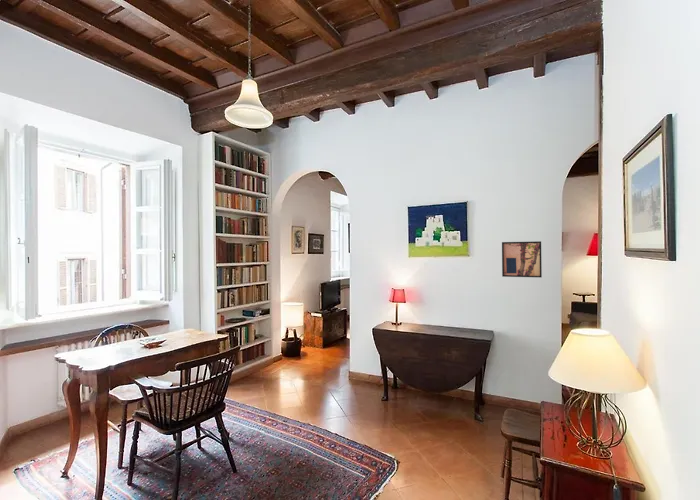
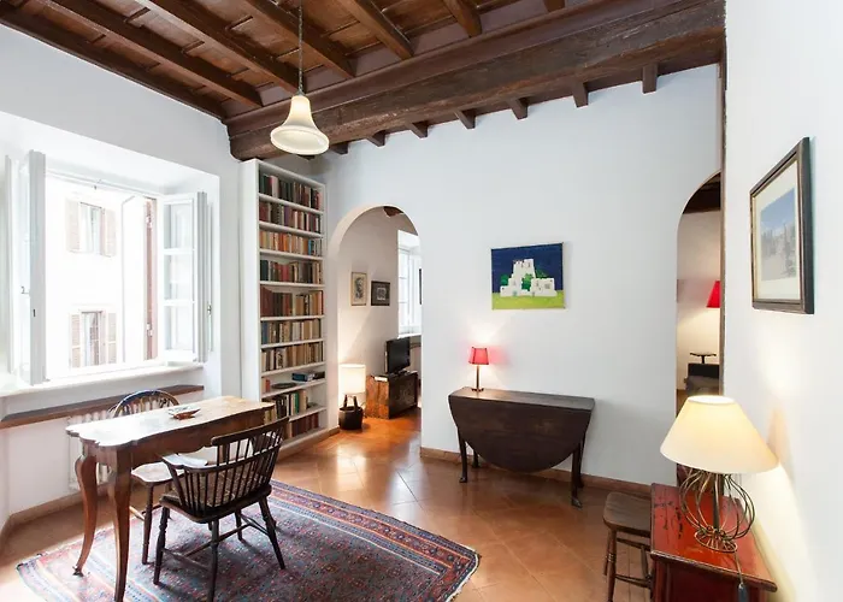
- wall art (521, 259)
